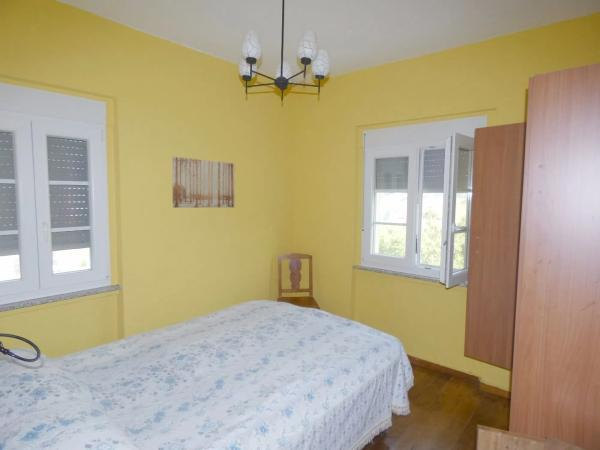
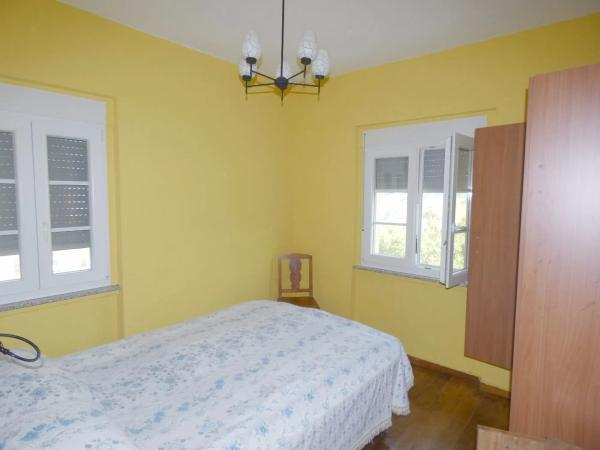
- wall art (205, 184)
